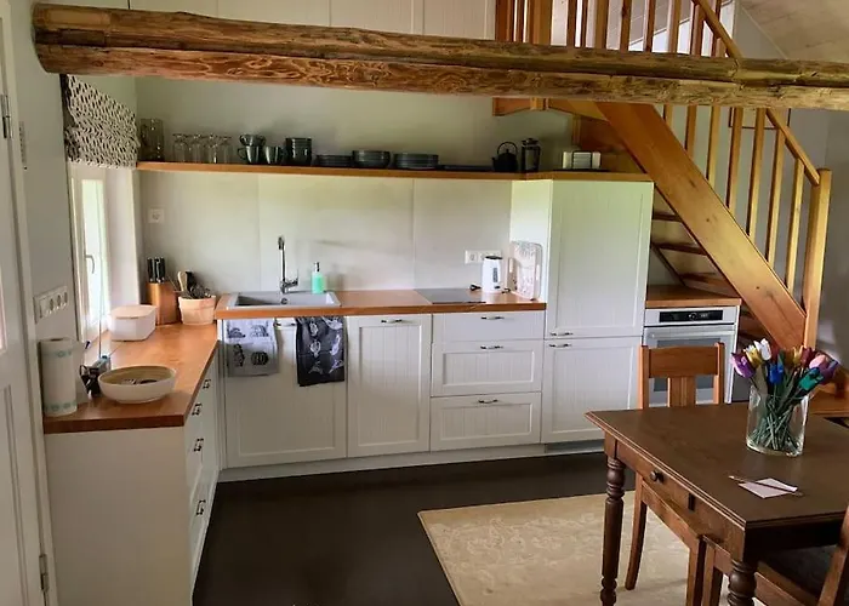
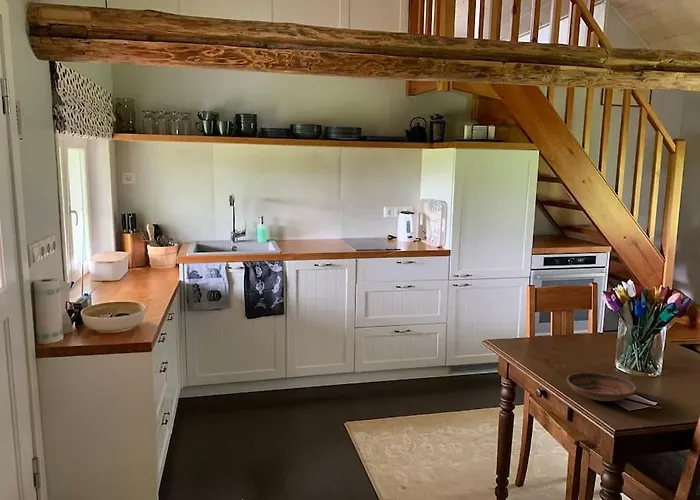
+ bowl (600, 388)
